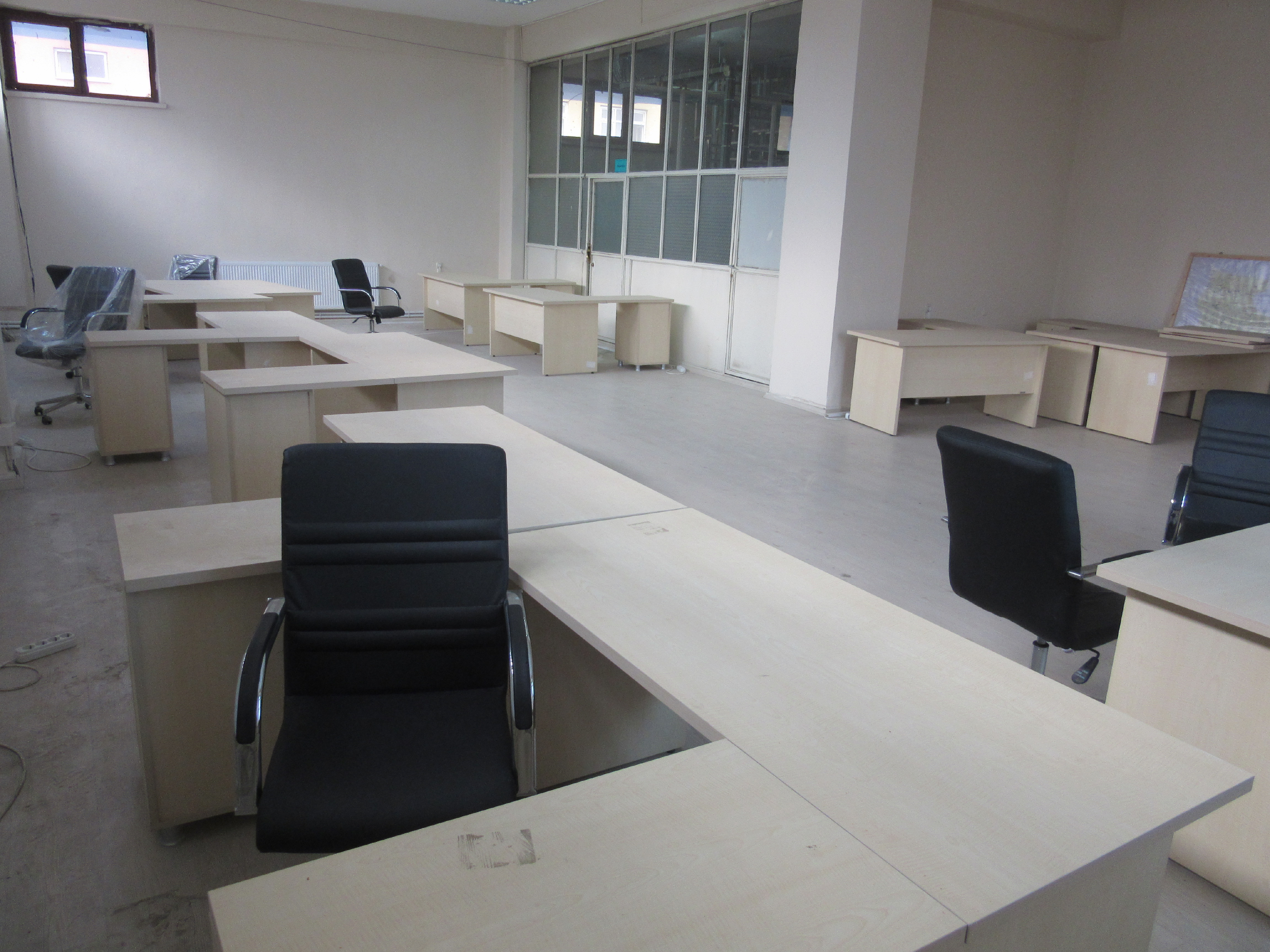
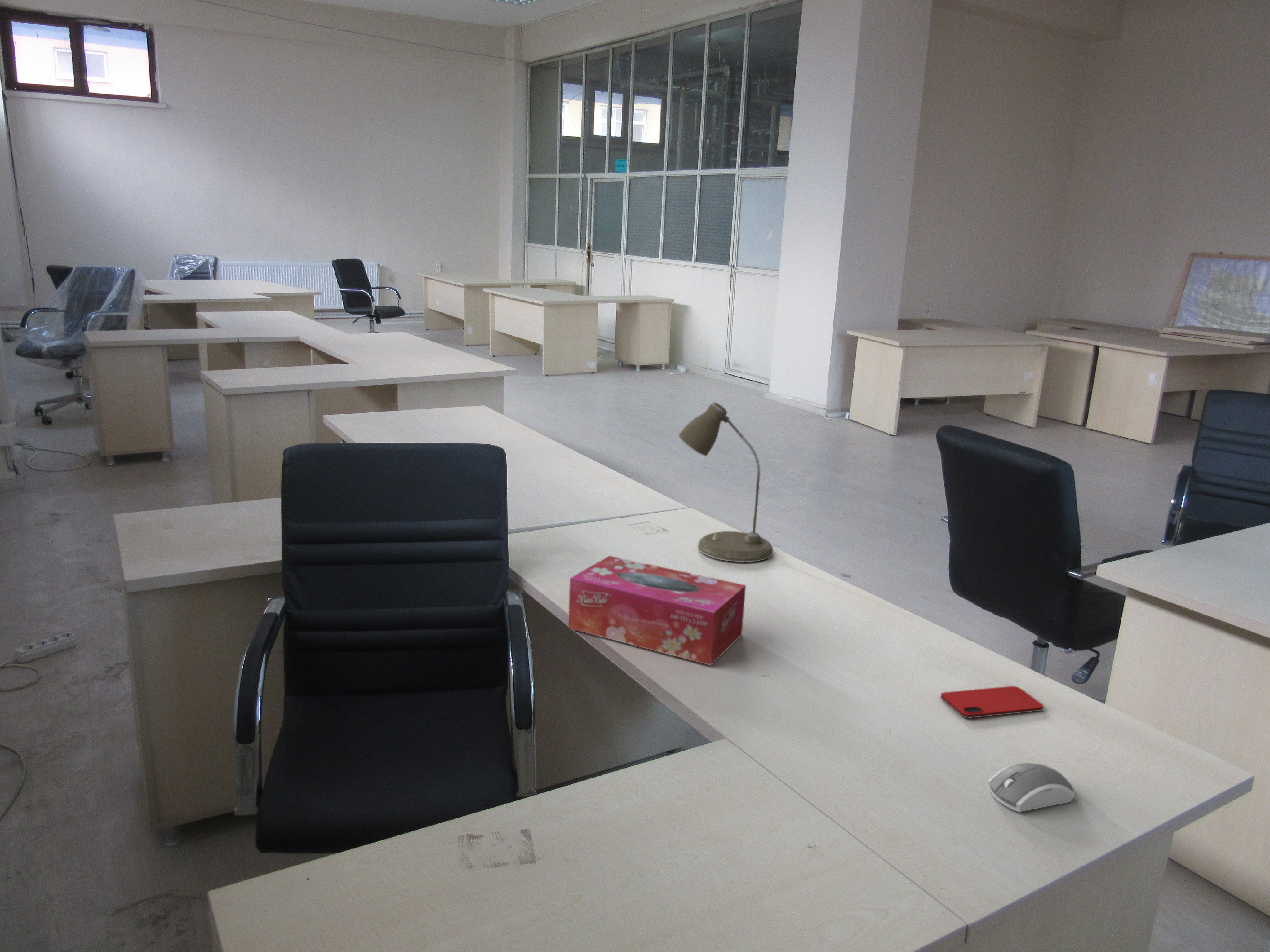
+ smartphone (992, 701)
+ desk lamp (757, 478)
+ computer mouse (1034, 781)
+ tissue box (656, 607)
